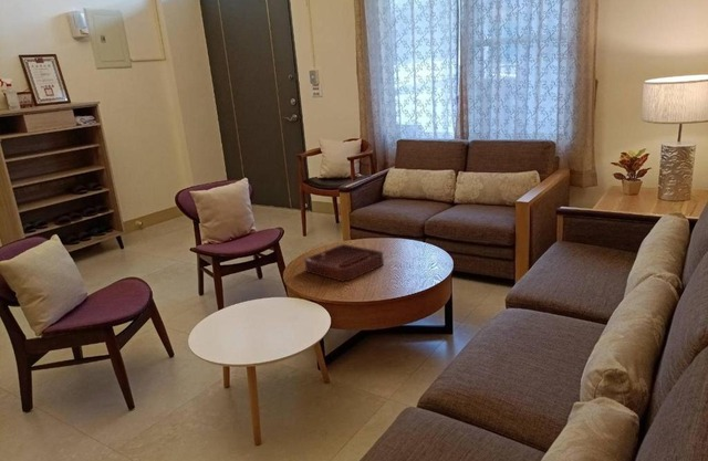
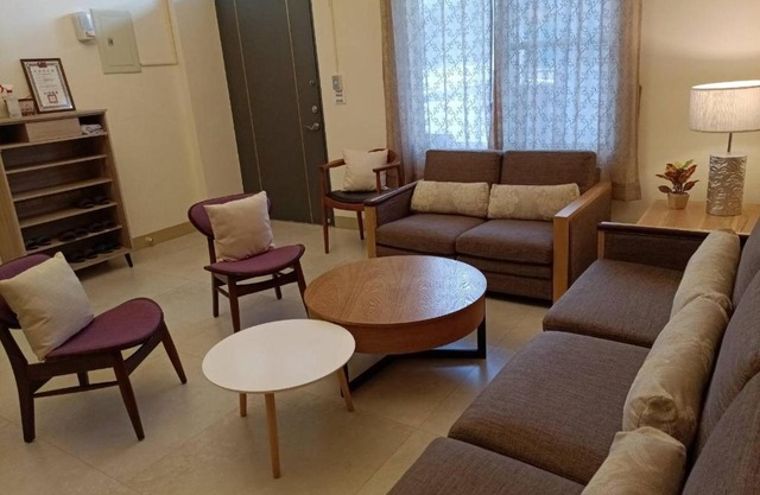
- decorative tray (344, 261)
